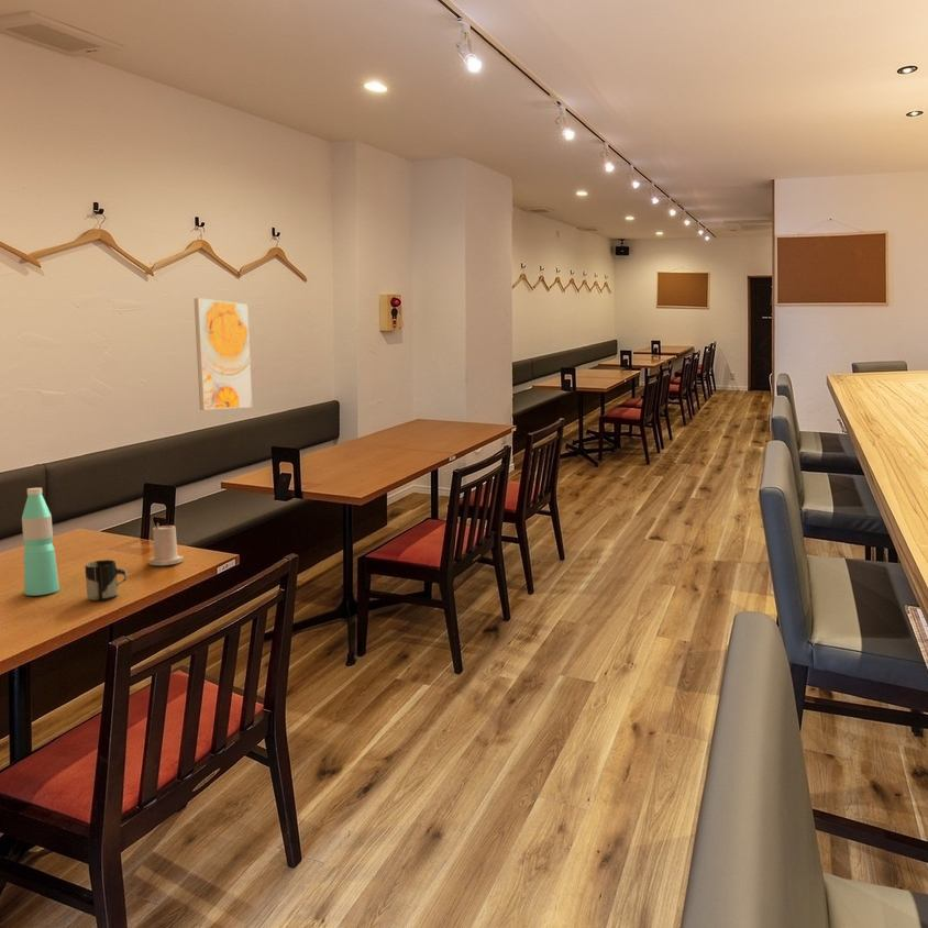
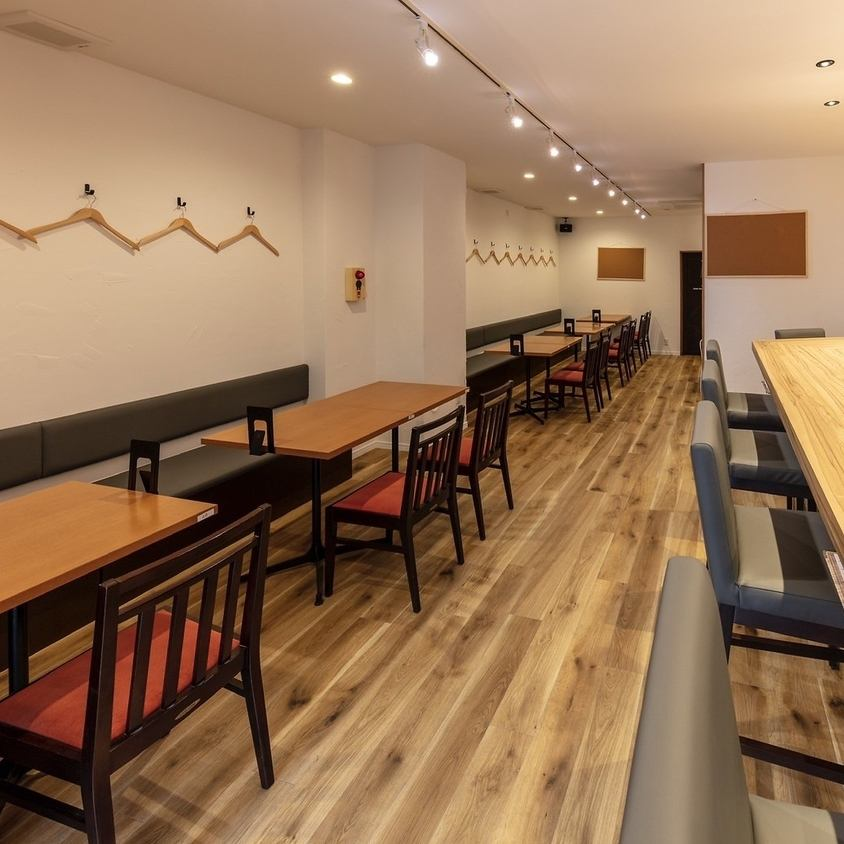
- water bottle (37, 540)
- cup (107, 579)
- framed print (224, 355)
- candle (165, 542)
